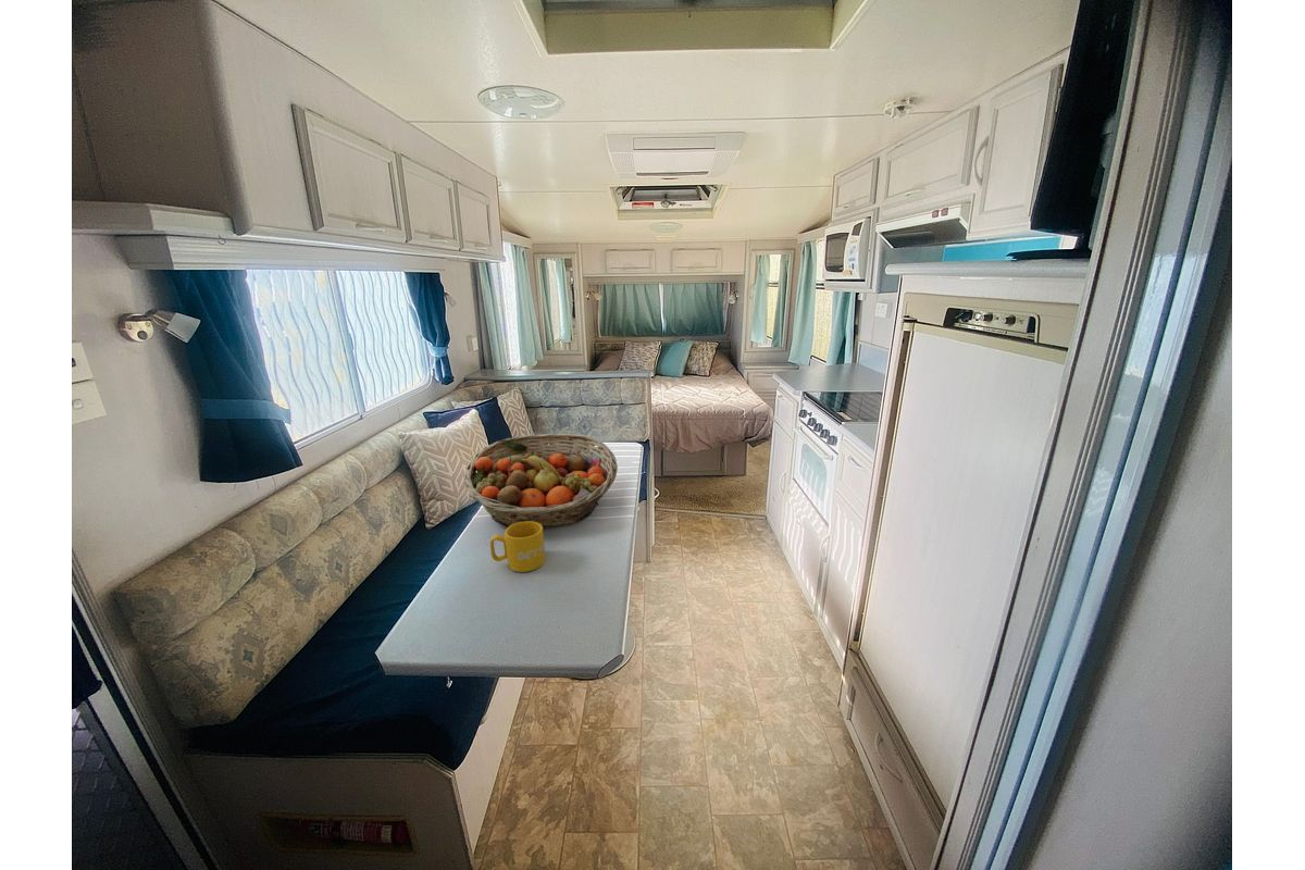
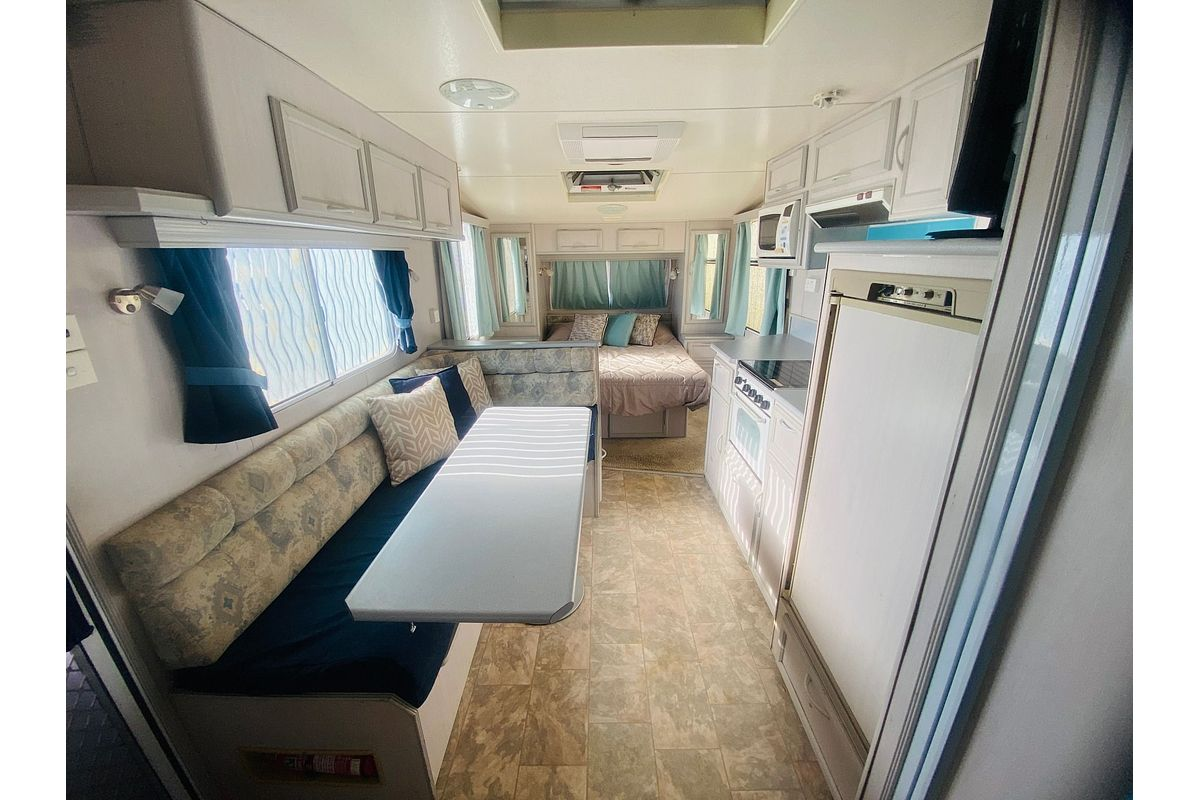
- mug (518, 546)
- fruit basket (543, 477)
